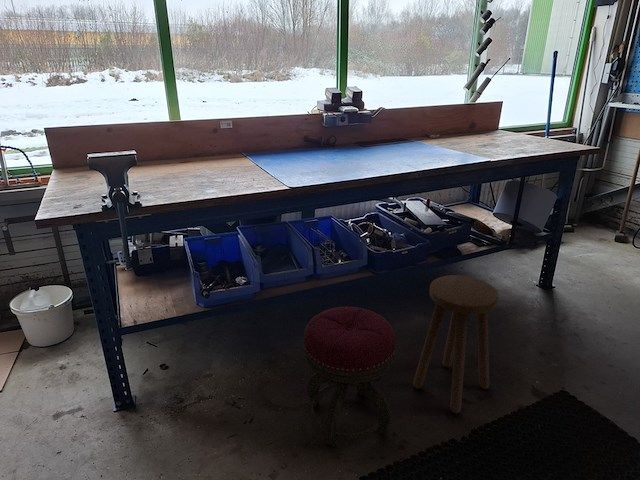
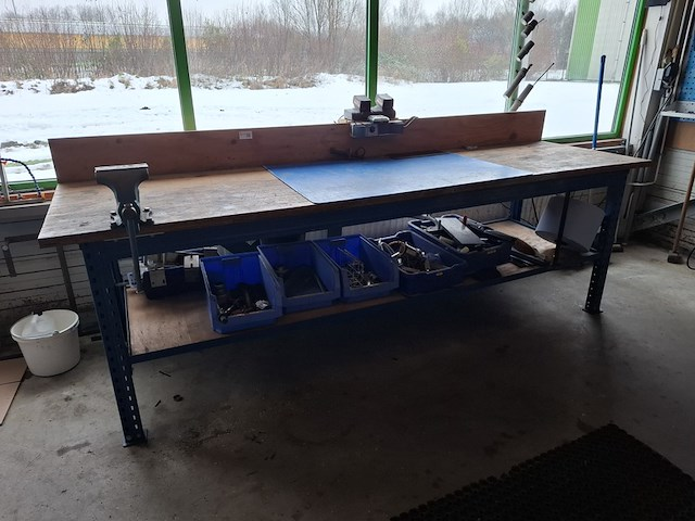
- stool (456, 340)
- stool (348, 373)
